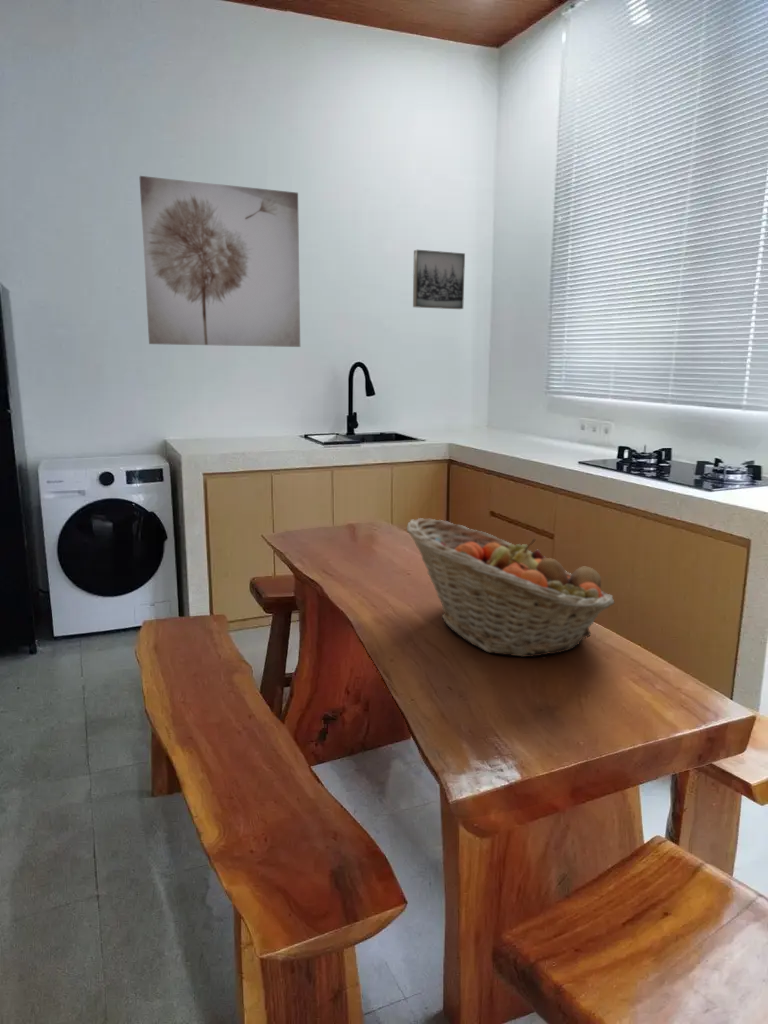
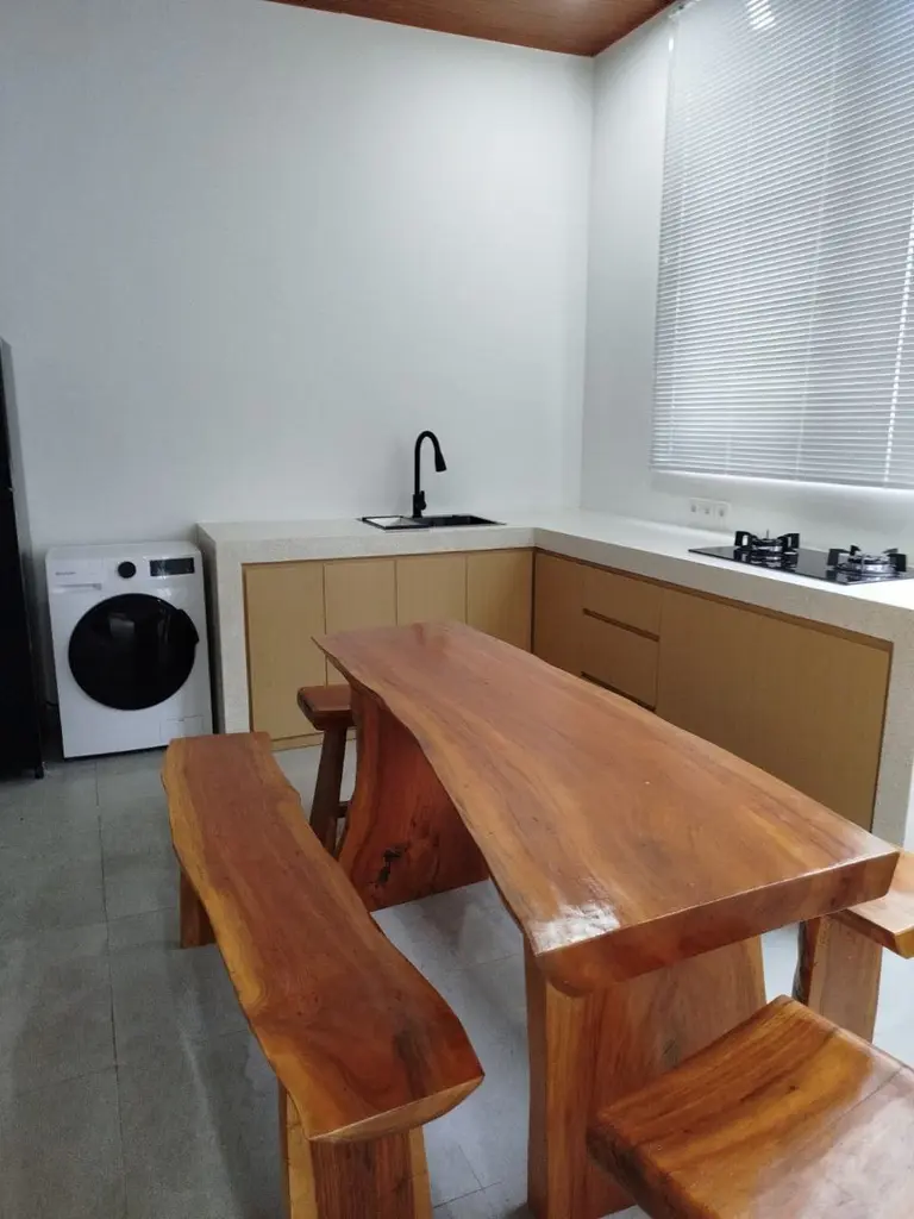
- wall art (439, 280)
- wall art (224, 267)
- fruit basket (503, 577)
